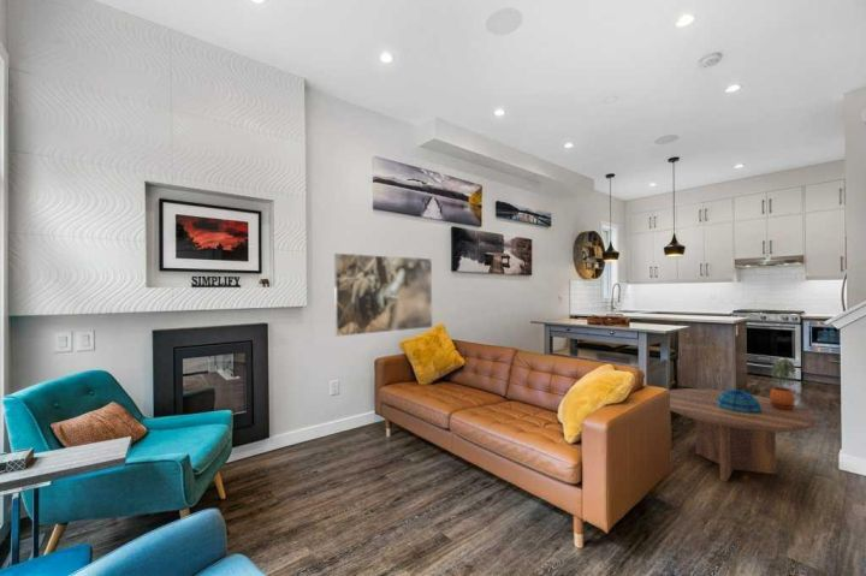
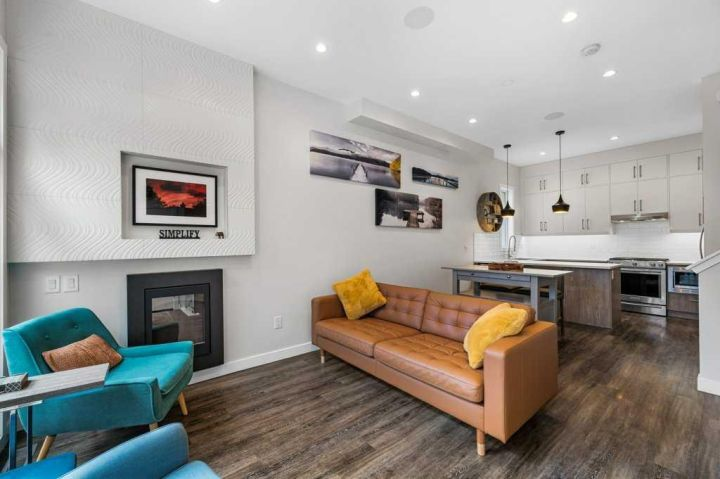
- potted plant (783, 382)
- decorative bowl (739, 398)
- coffee table (730, 435)
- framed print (387, 293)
